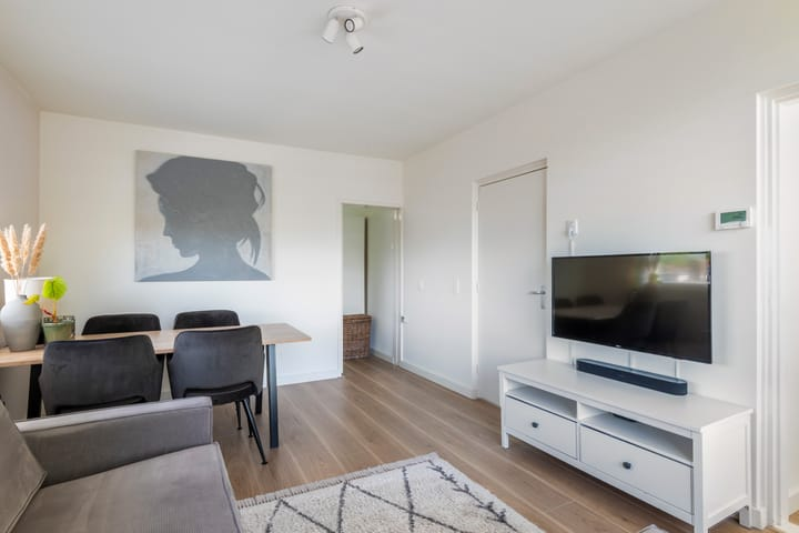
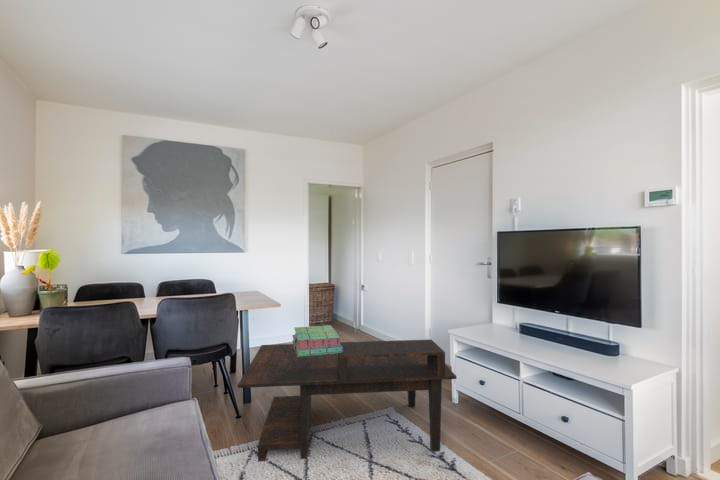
+ coffee table (346, 382)
+ stack of books (316, 354)
